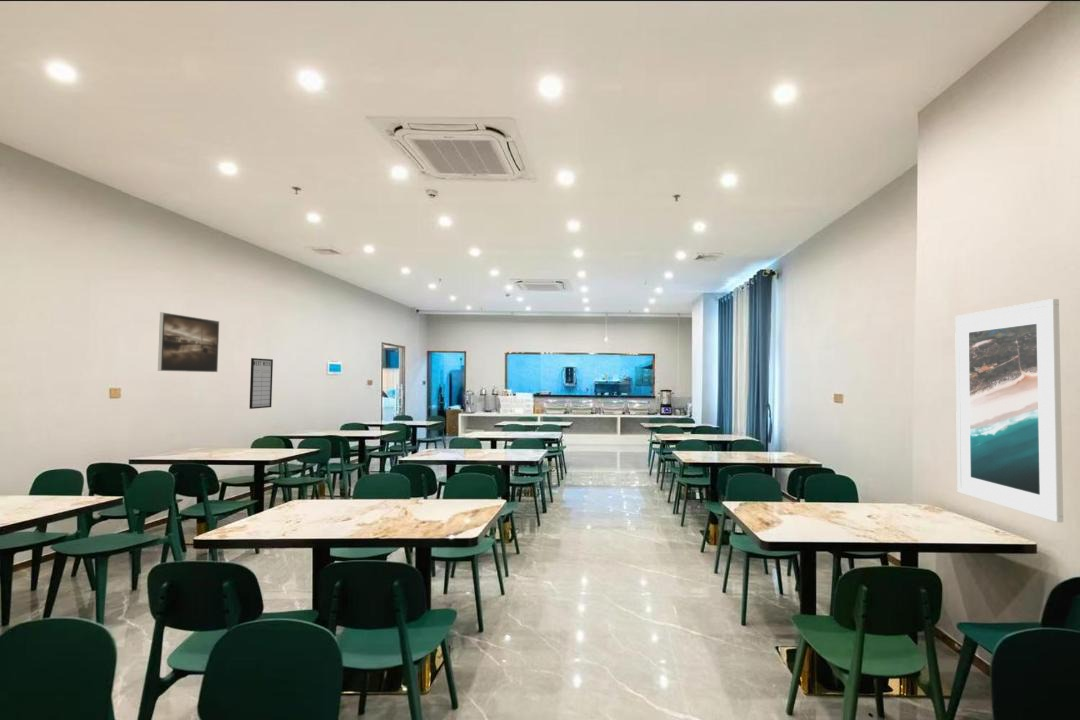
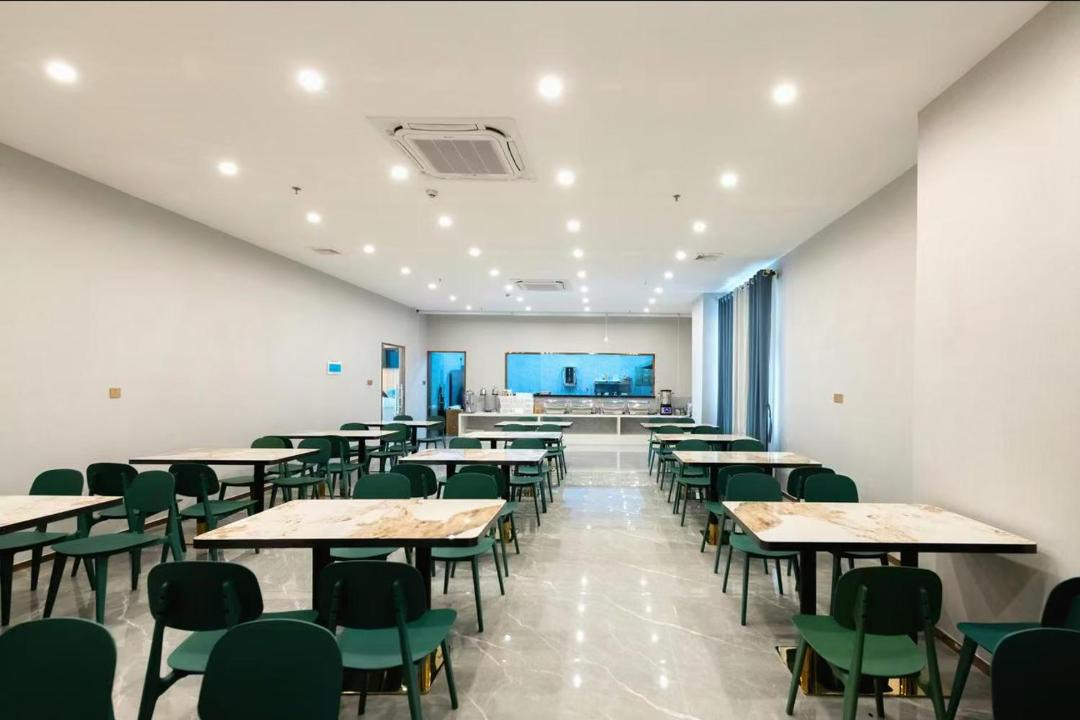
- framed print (190, 344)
- writing board (261, 383)
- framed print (1002, 406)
